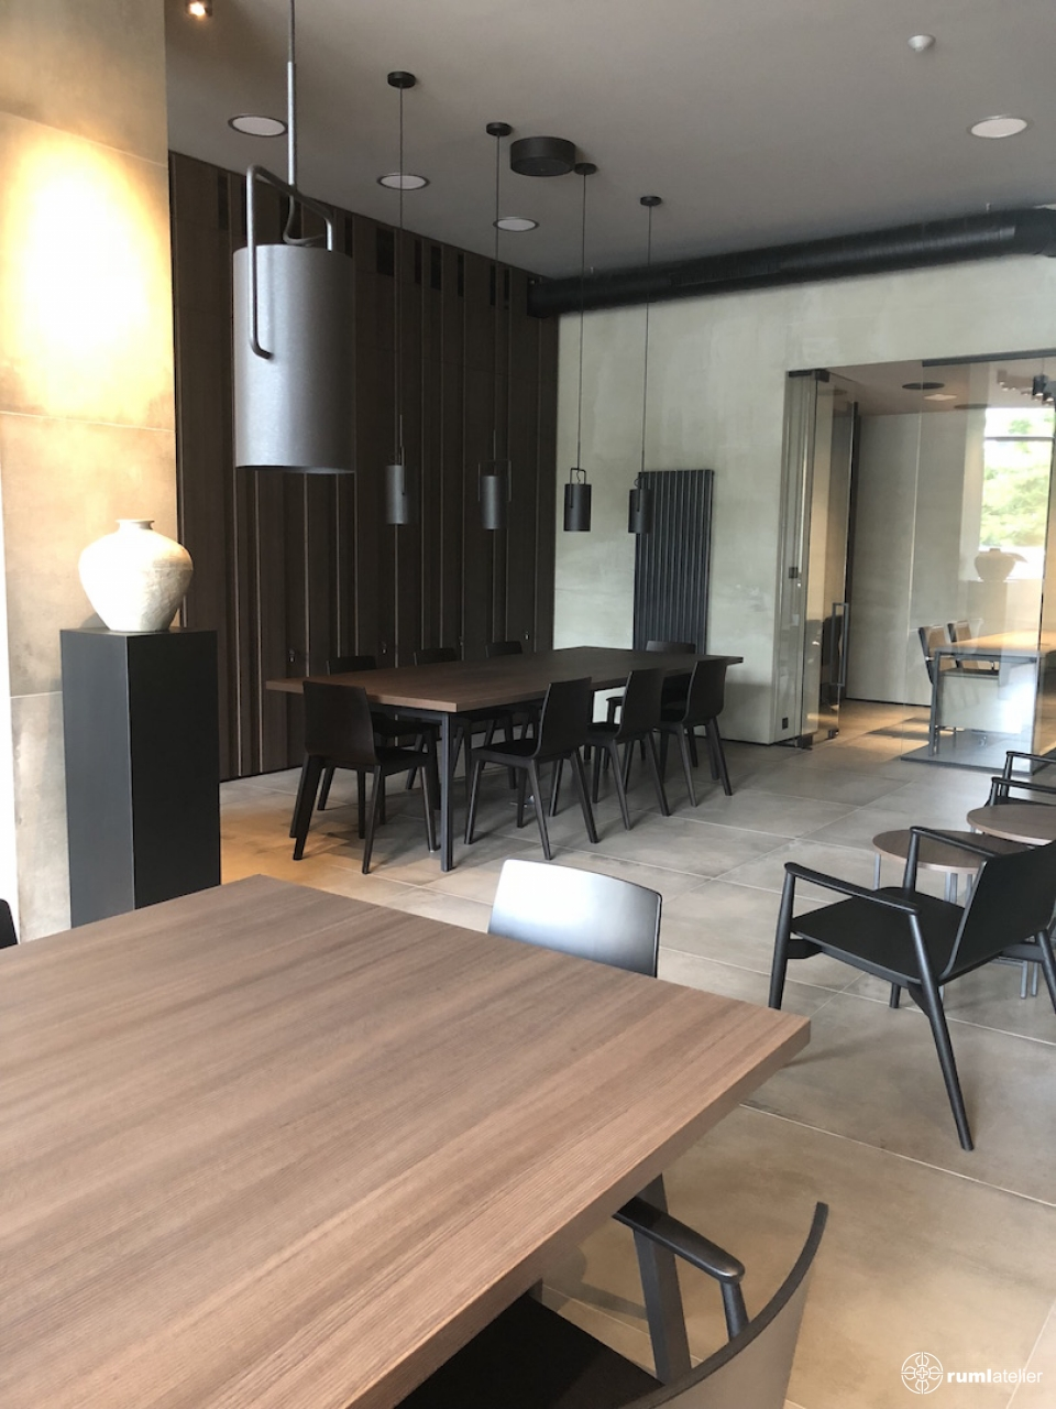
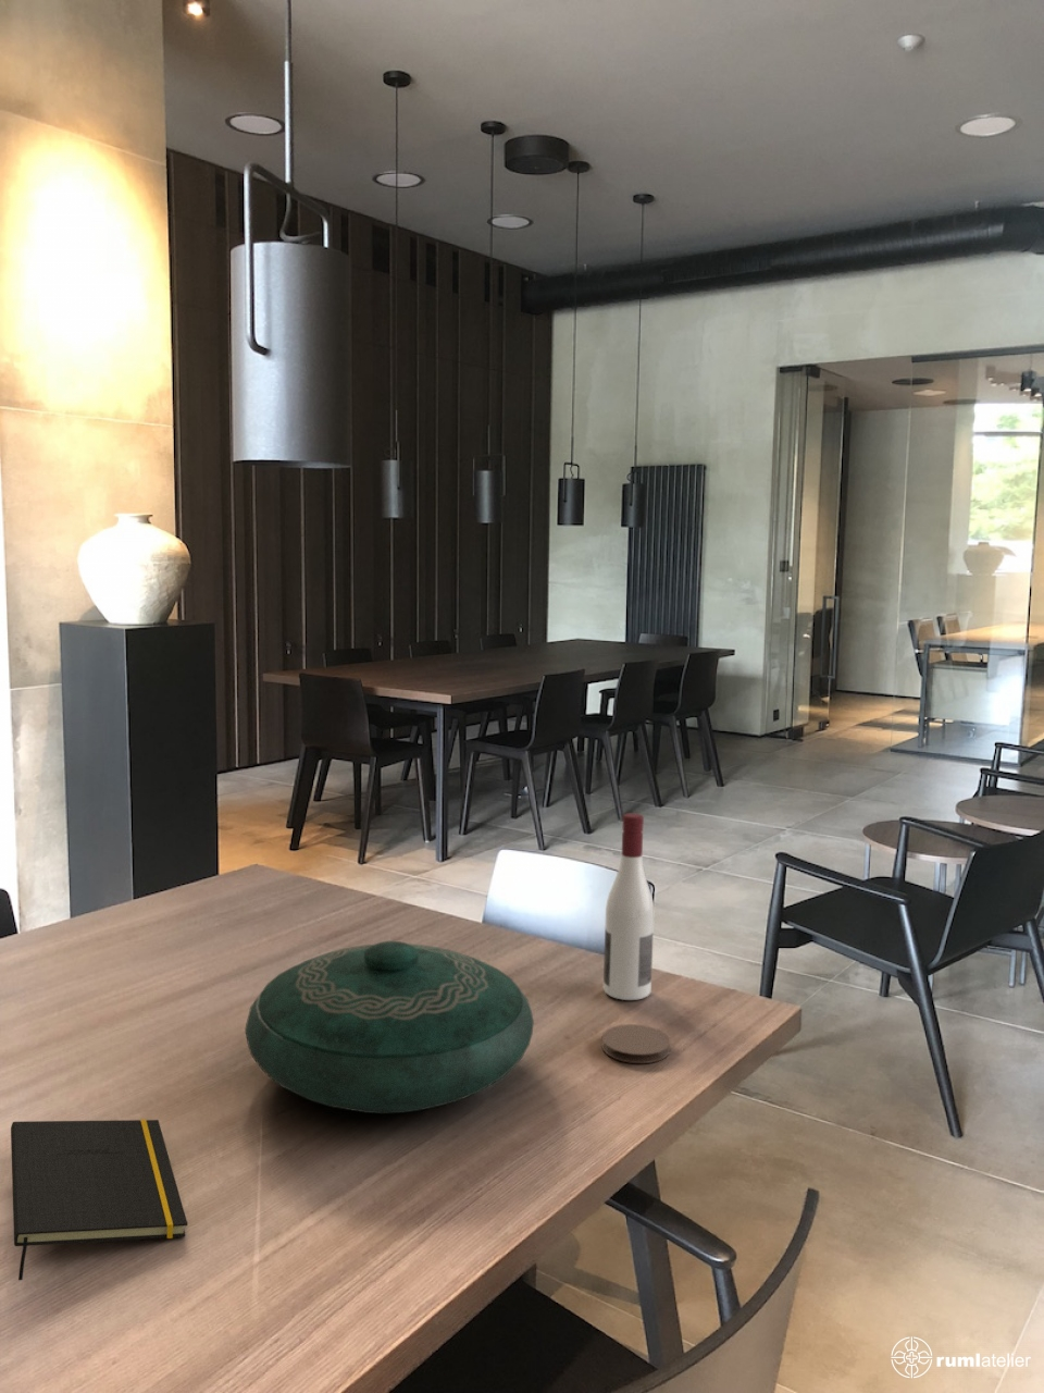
+ coaster (635, 1043)
+ decorative bowl (390, 1009)
+ notepad (93, 1176)
+ alcohol (629, 905)
